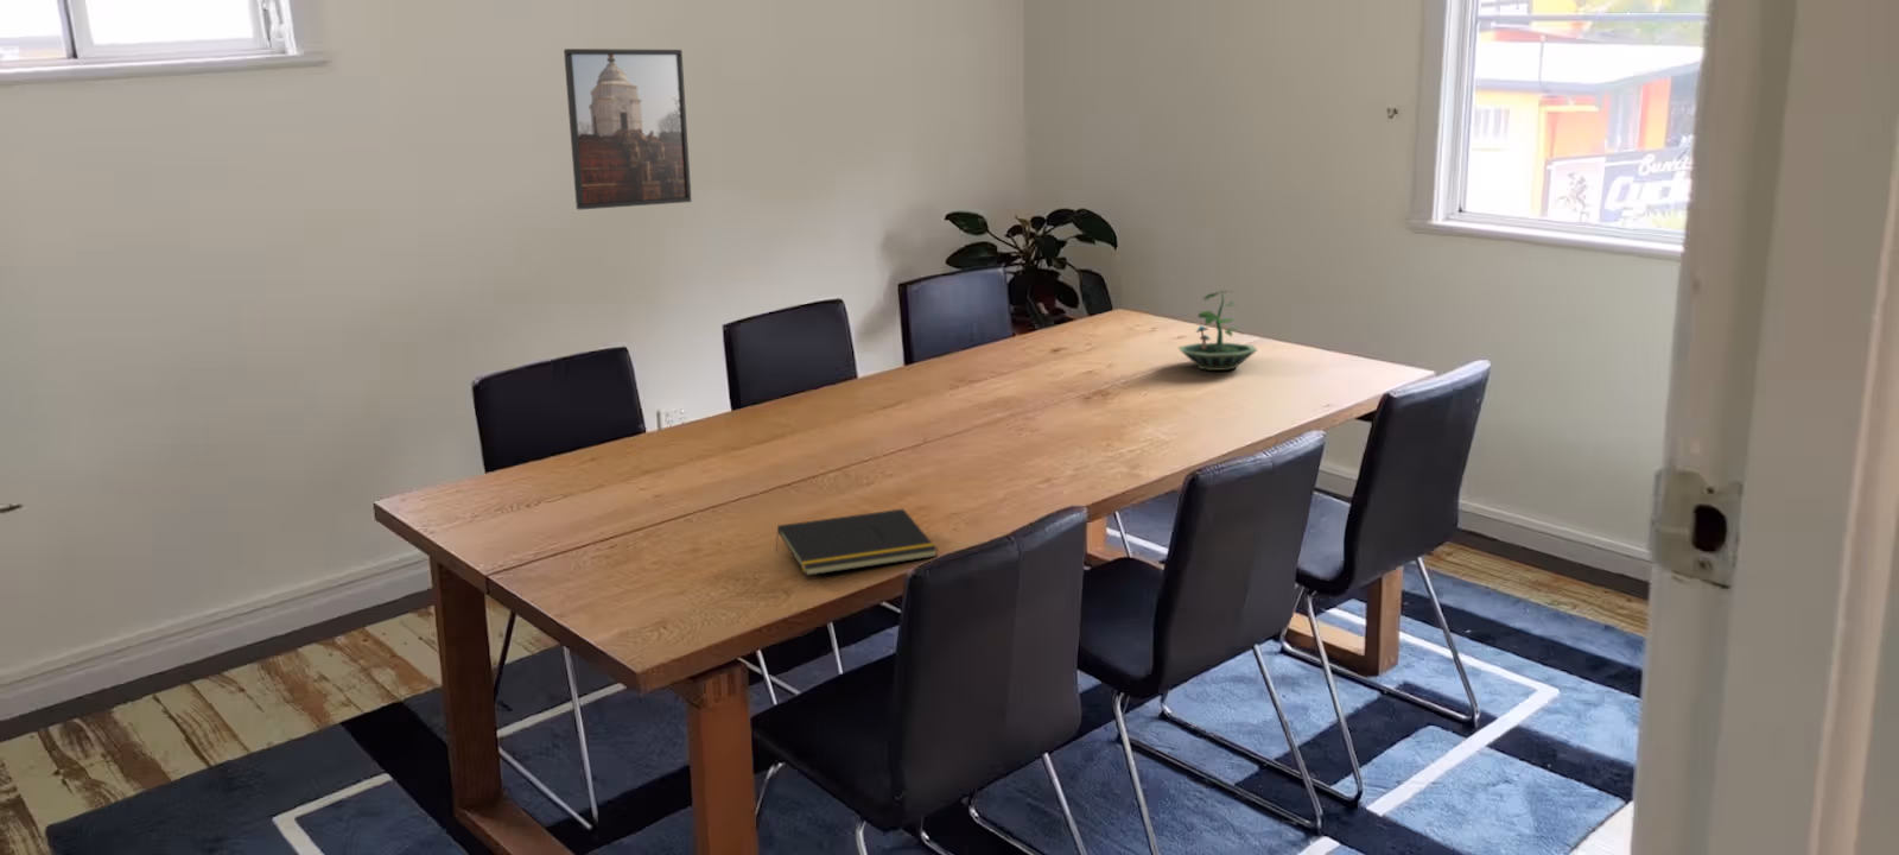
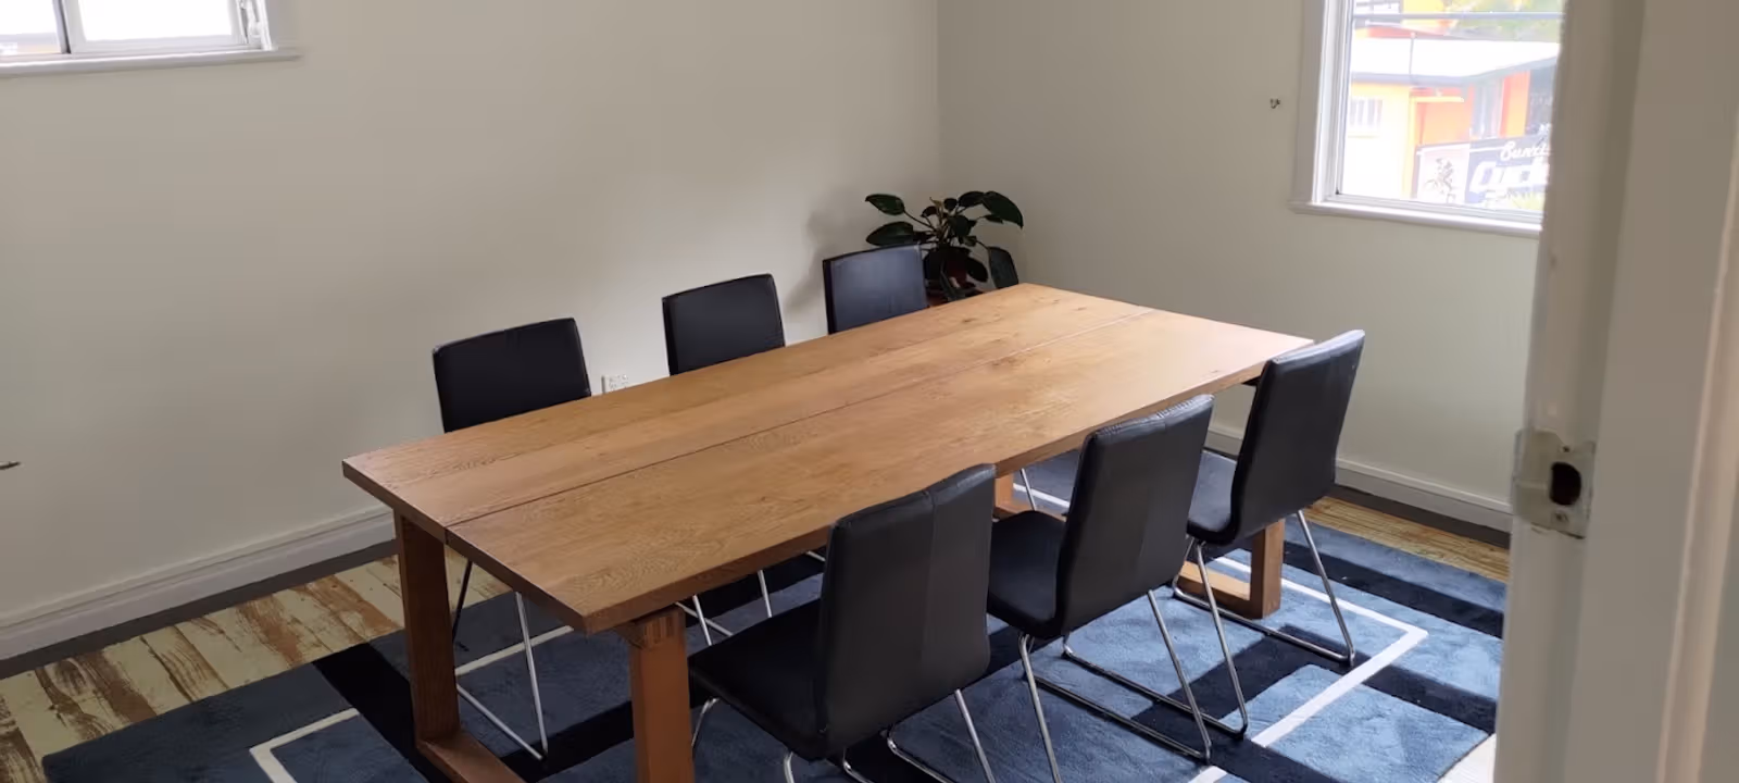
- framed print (629, 128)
- terrarium (1220, 305)
- notepad (856, 540)
